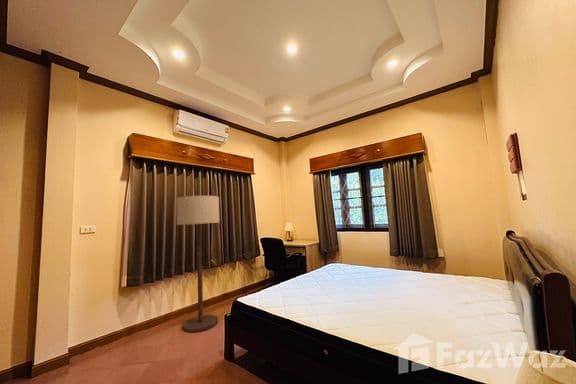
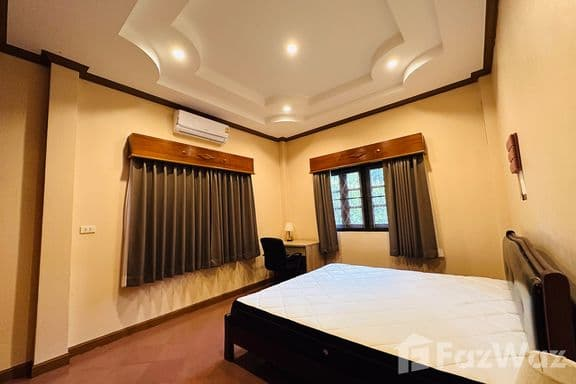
- floor lamp (199, 259)
